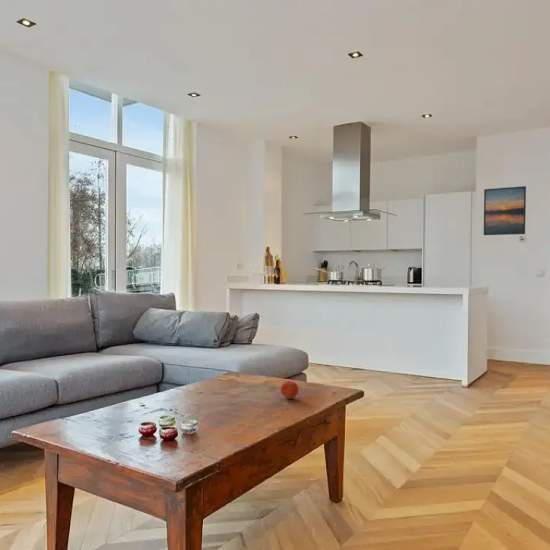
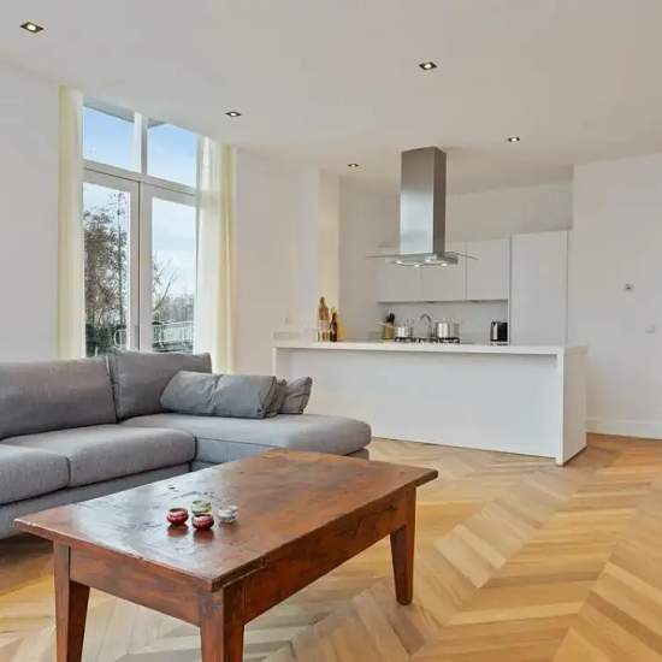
- apple (289, 389)
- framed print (504, 211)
